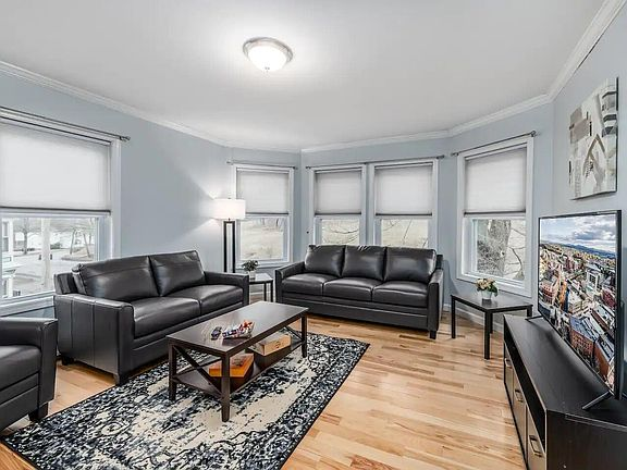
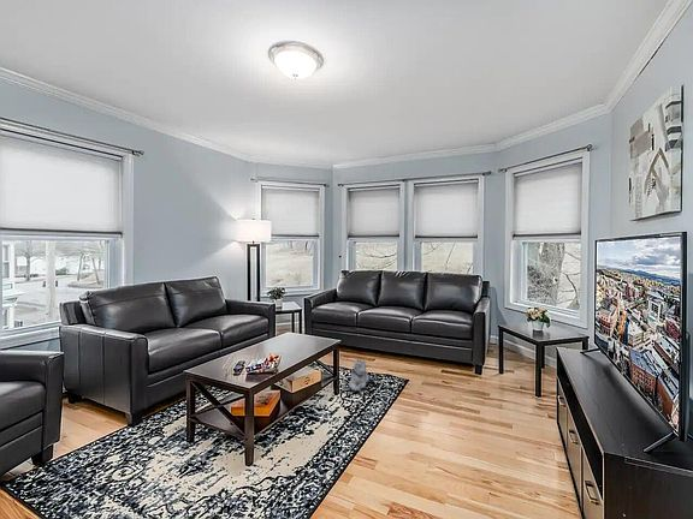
+ plush toy (361, 371)
